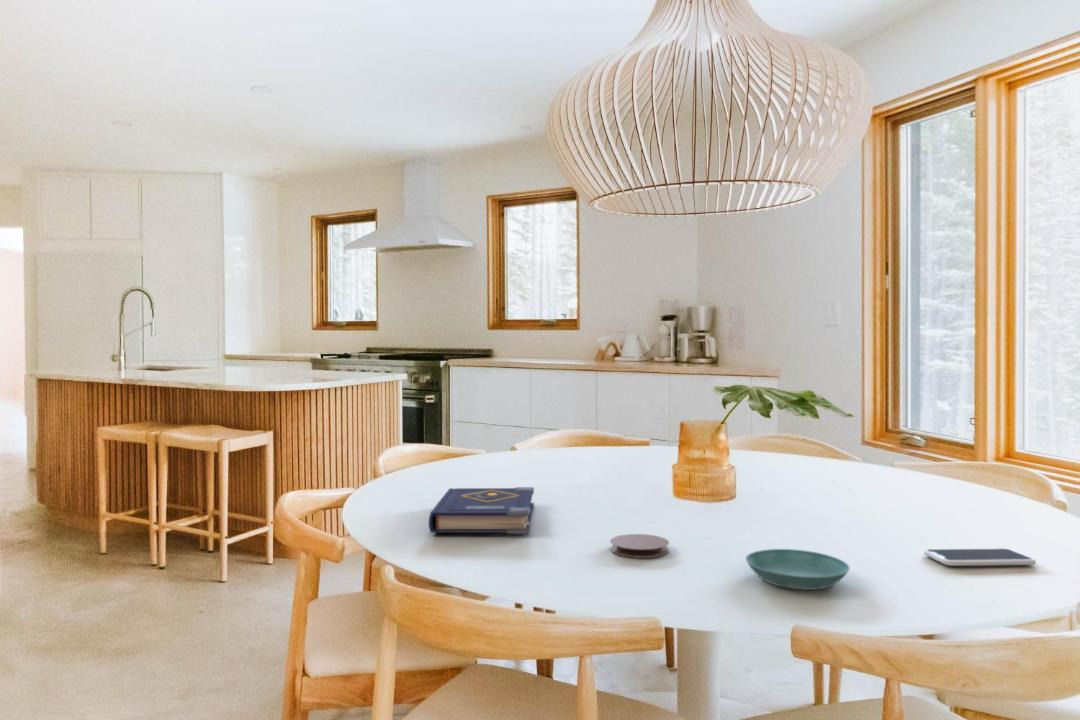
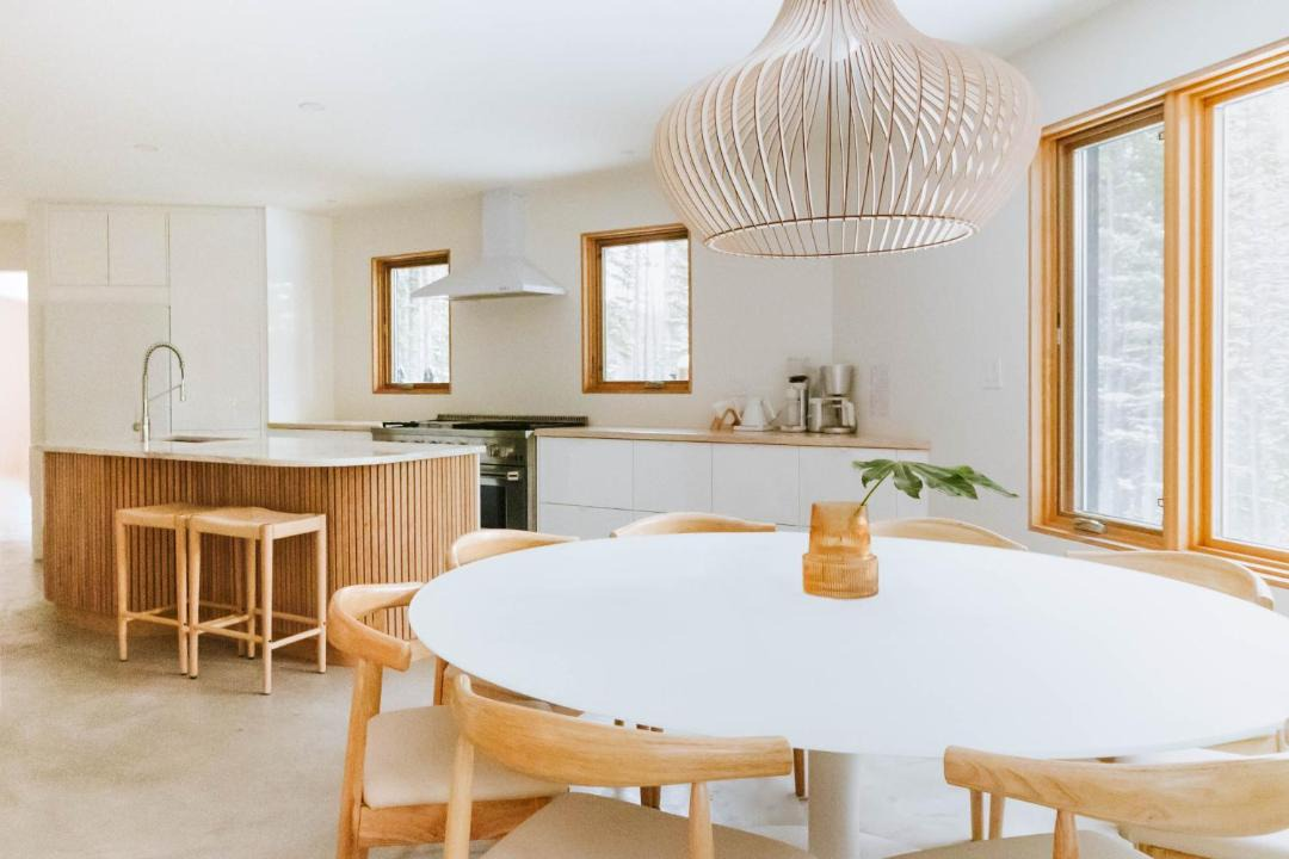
- coaster (639, 545)
- saucer (796, 570)
- book (485, 508)
- smartphone (978, 556)
